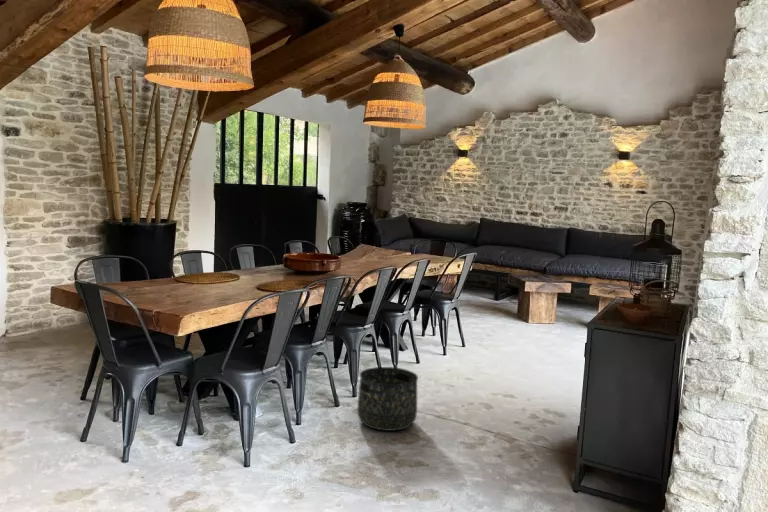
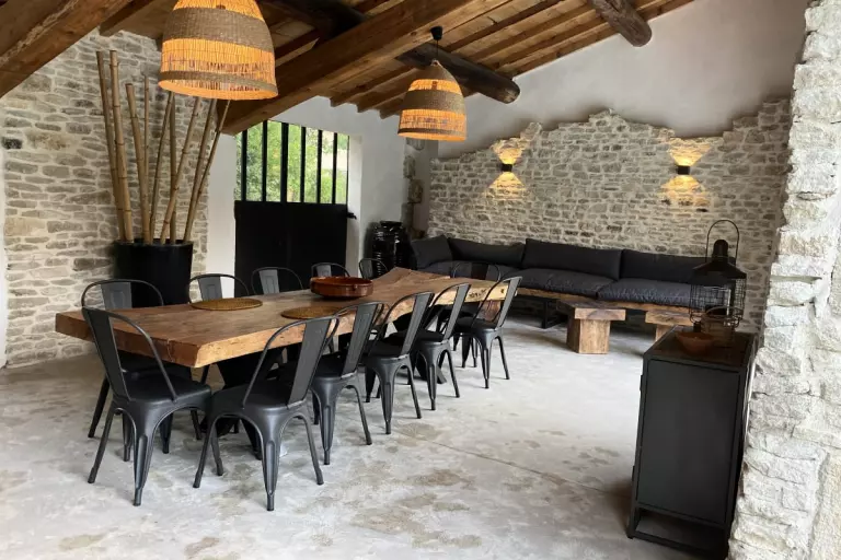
- basket (387, 398)
